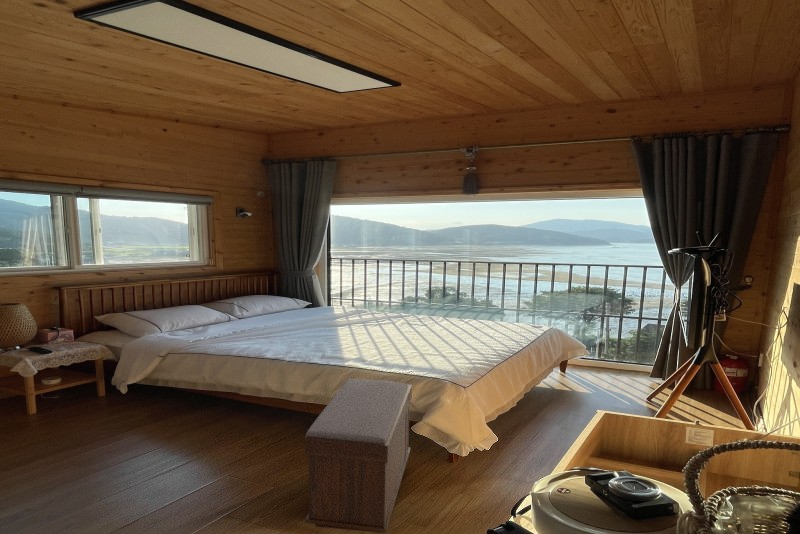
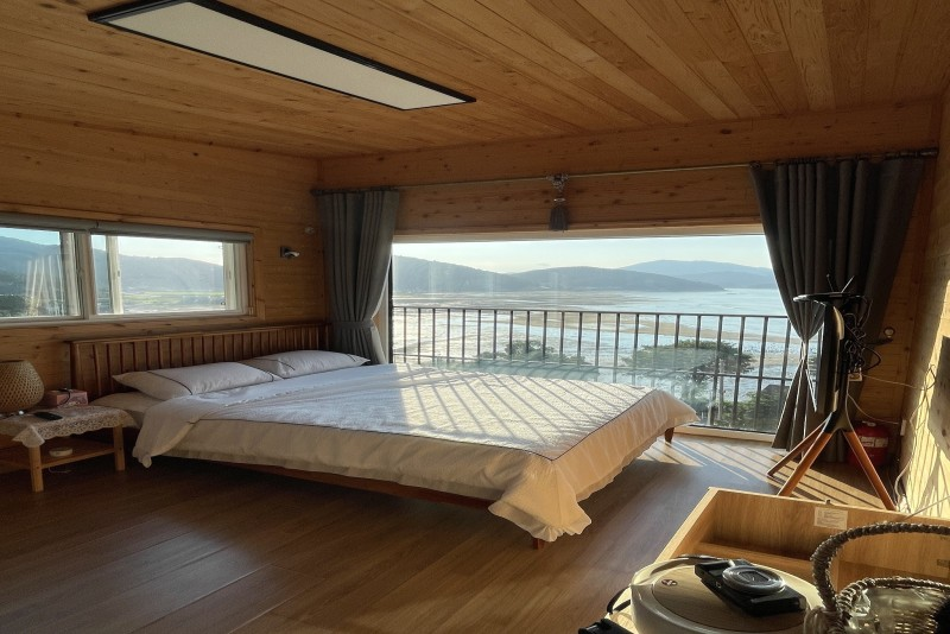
- bench (364, 447)
